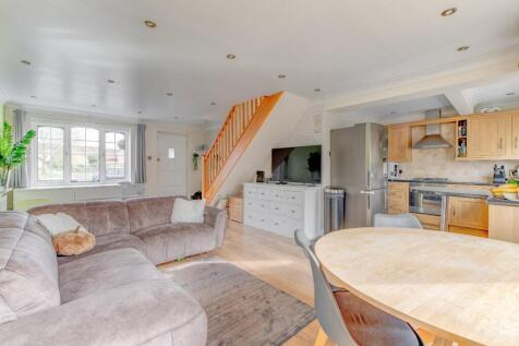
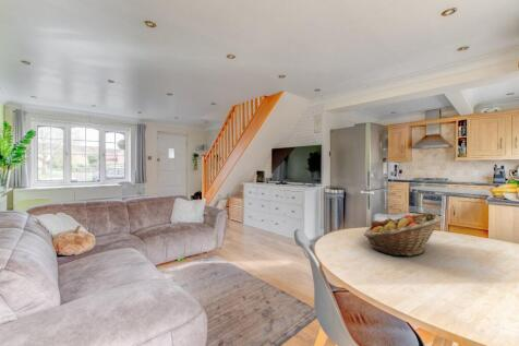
+ fruit basket (400, 230)
